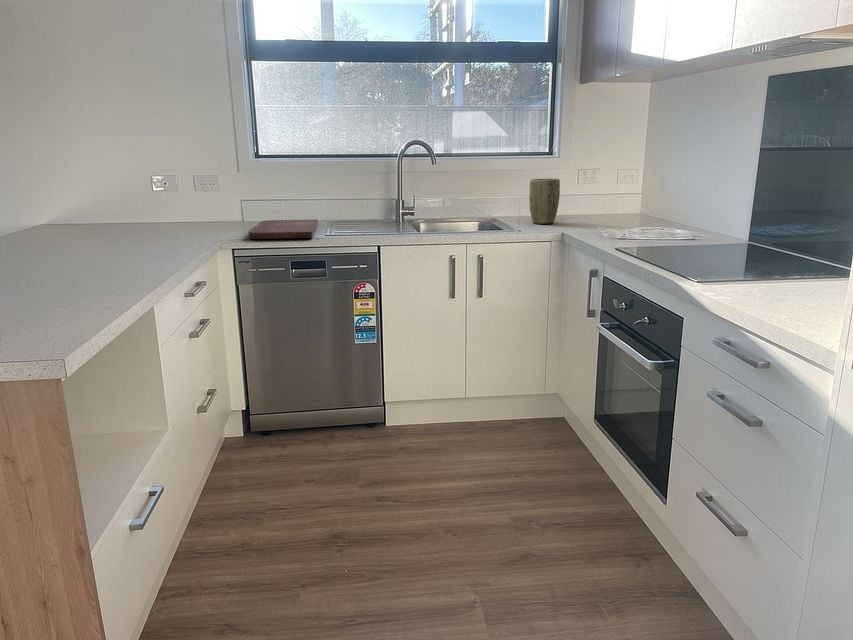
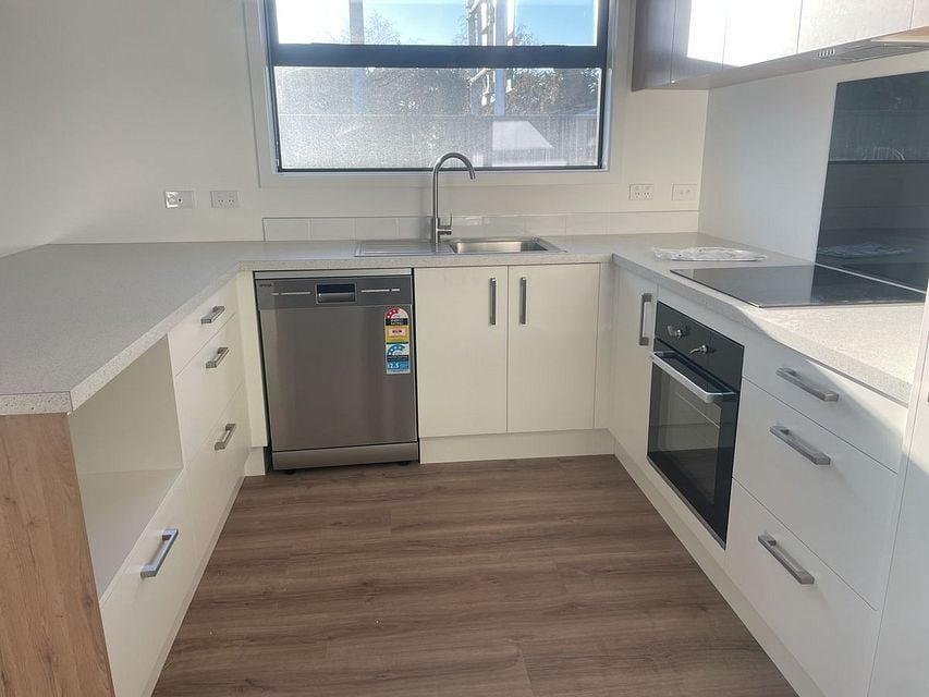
- cutting board (285, 228)
- plant pot (544, 201)
